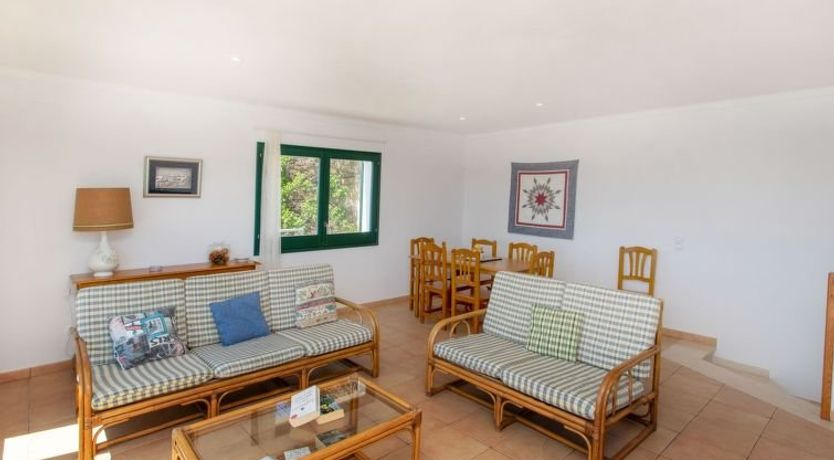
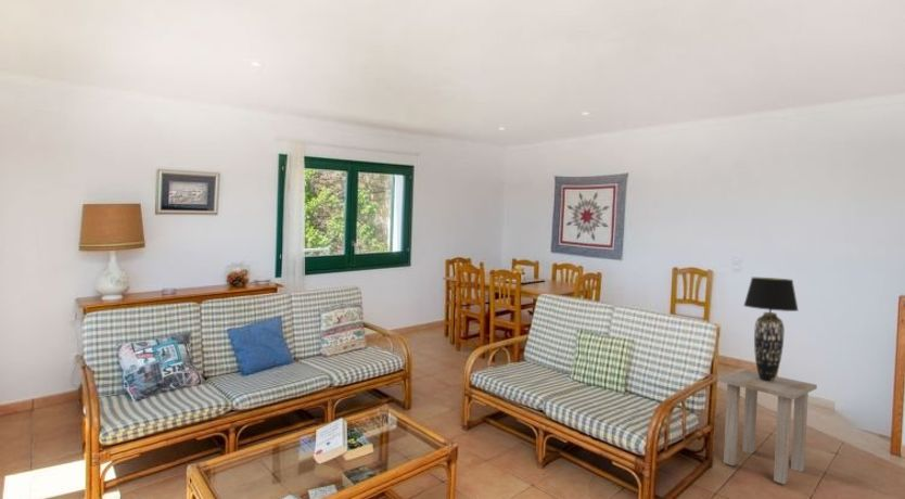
+ table lamp (768, 329)
+ side table (755, 423)
